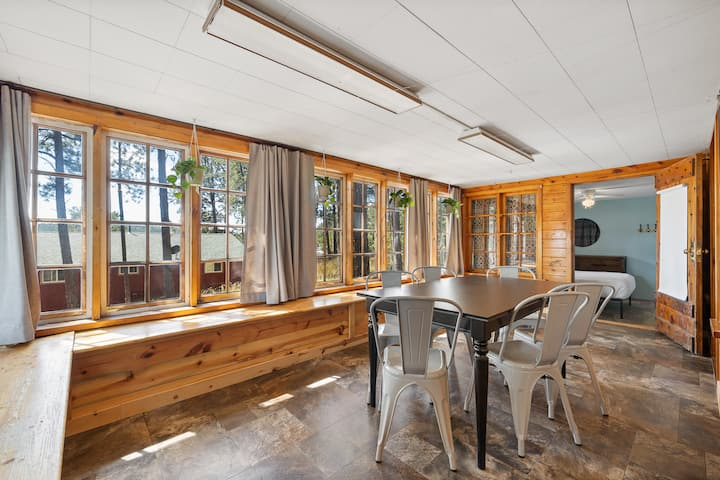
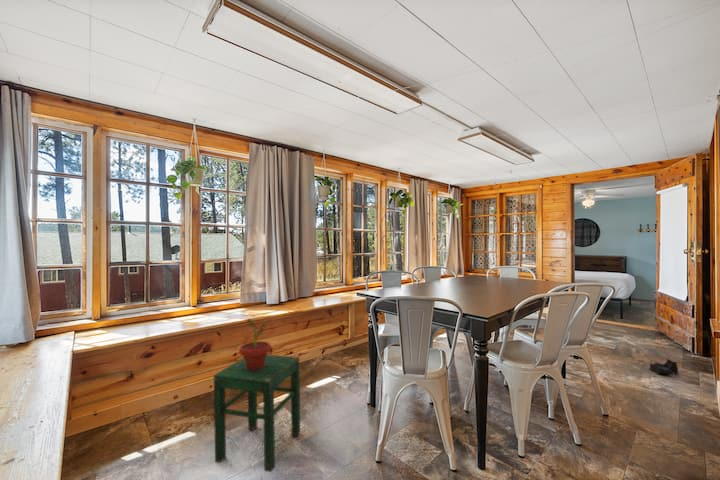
+ stool (256, 405)
+ potted plant (255, 341)
+ boots (662, 365)
